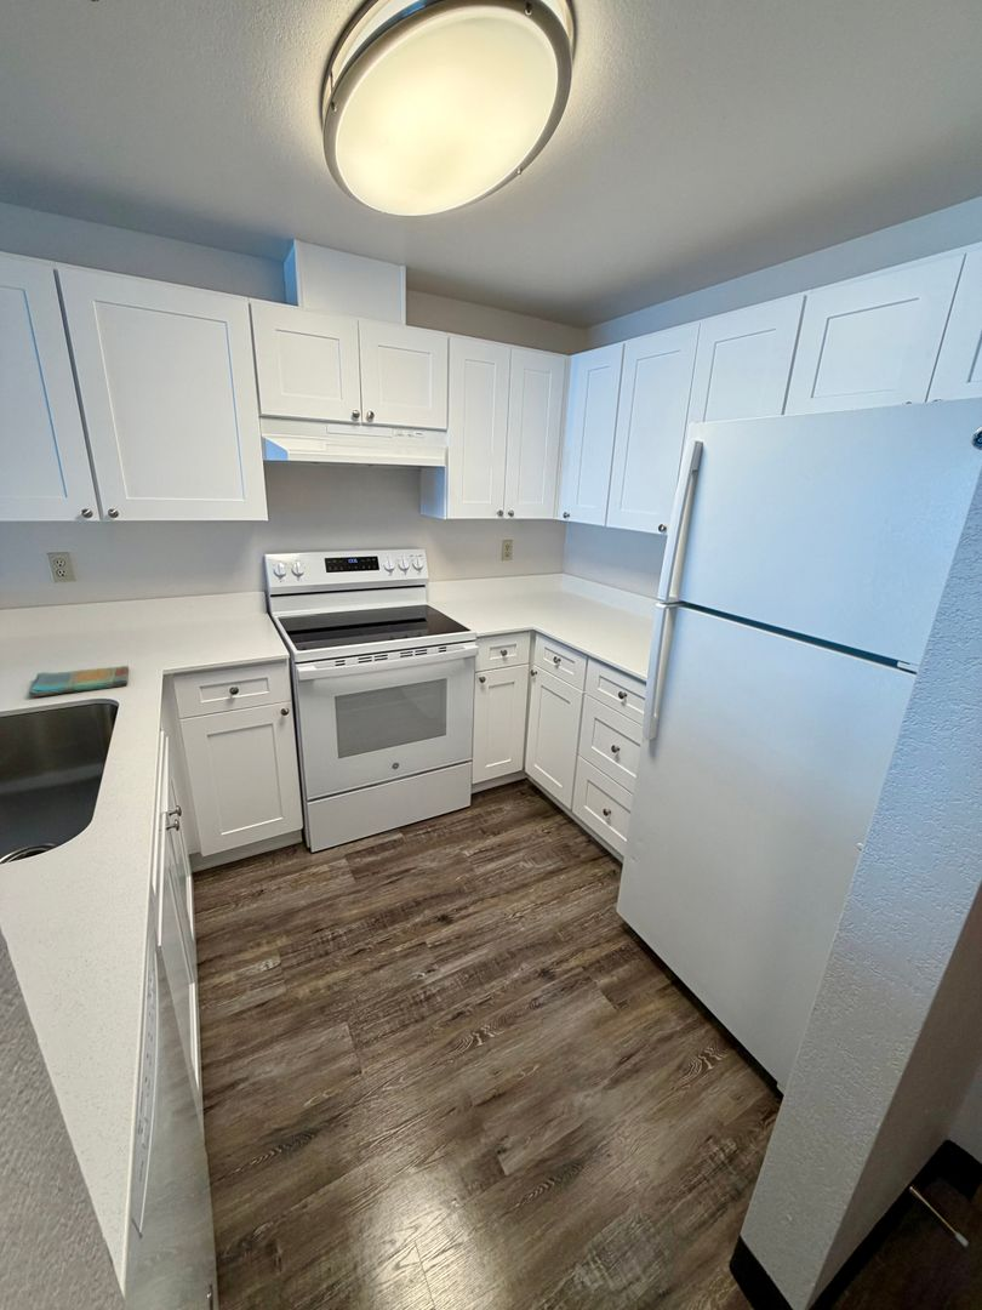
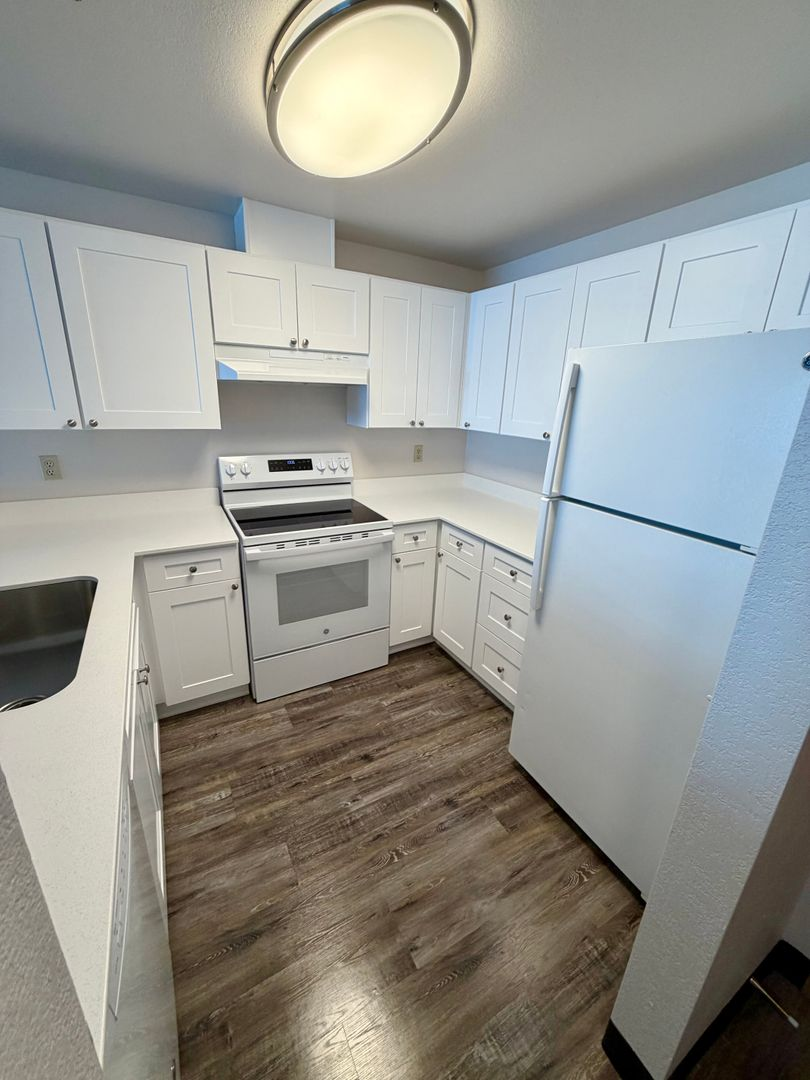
- dish towel (81, 678)
